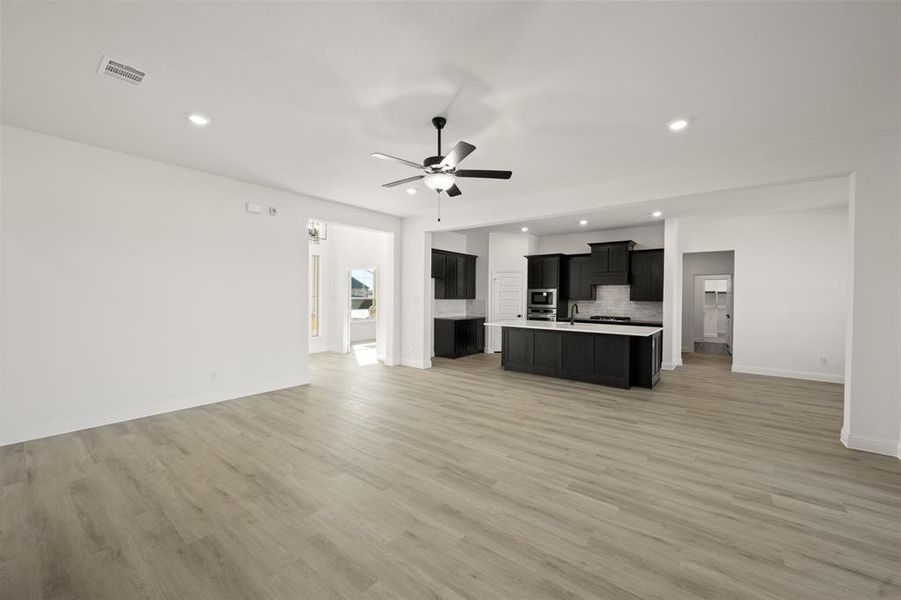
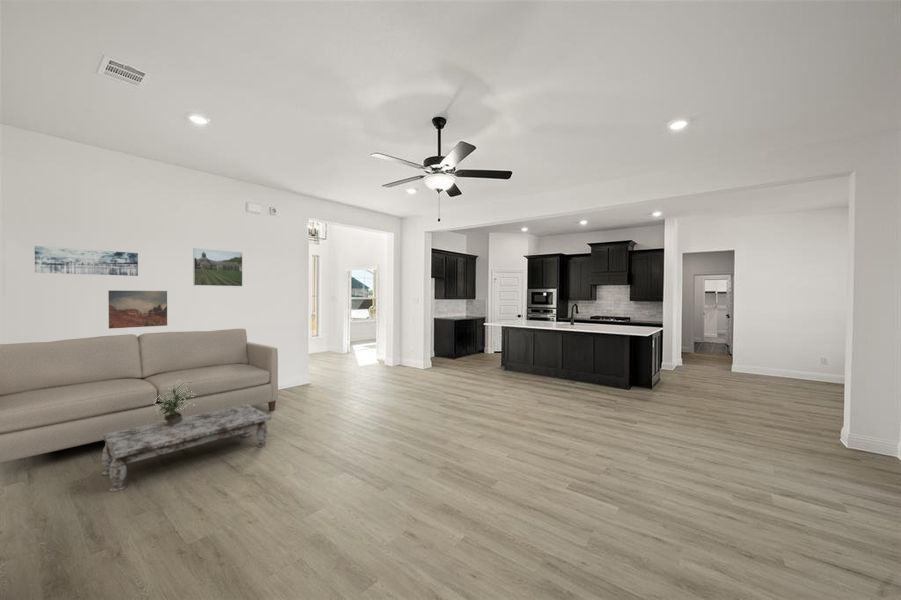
+ coffee table (192, 441)
+ potted plant (176, 402)
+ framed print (218, 268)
+ wall art (90, 262)
+ wall art (139, 308)
+ sofa (144, 382)
